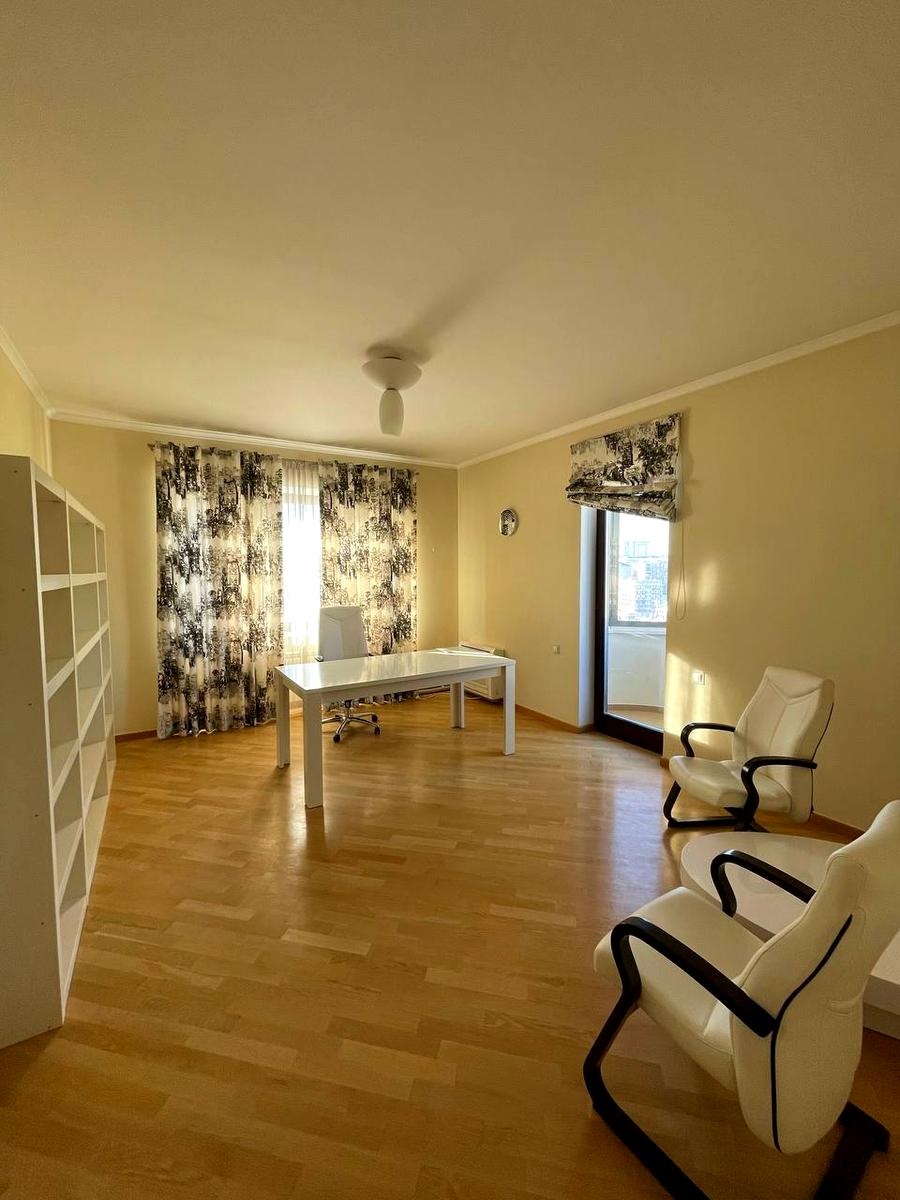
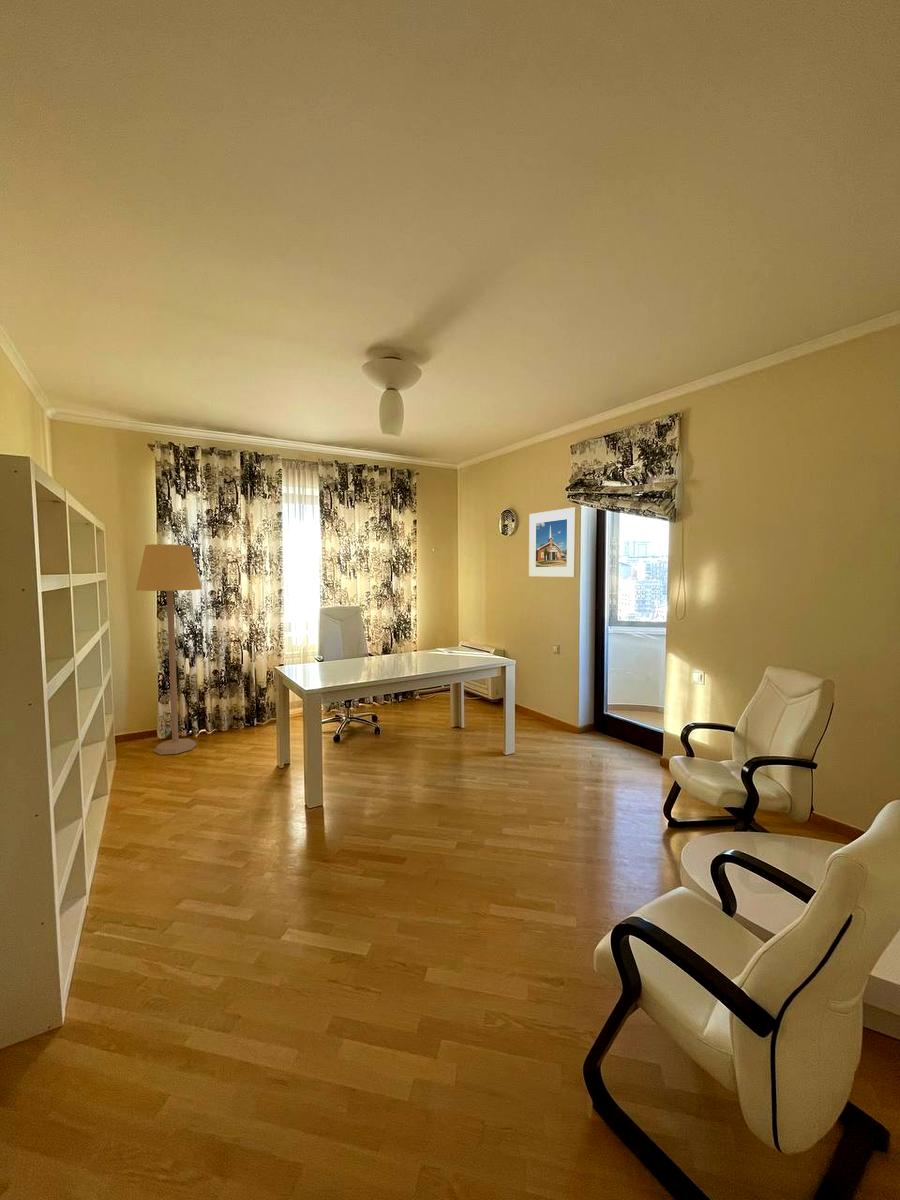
+ lamp (172, 648)
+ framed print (551, 544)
